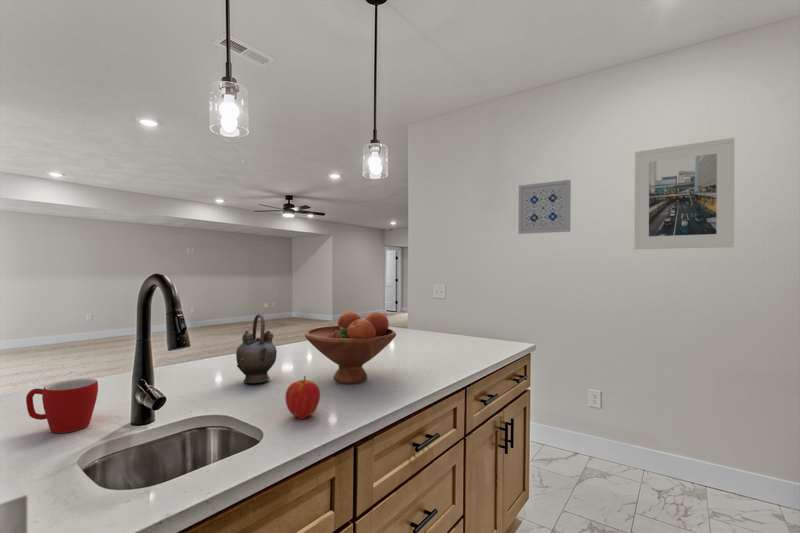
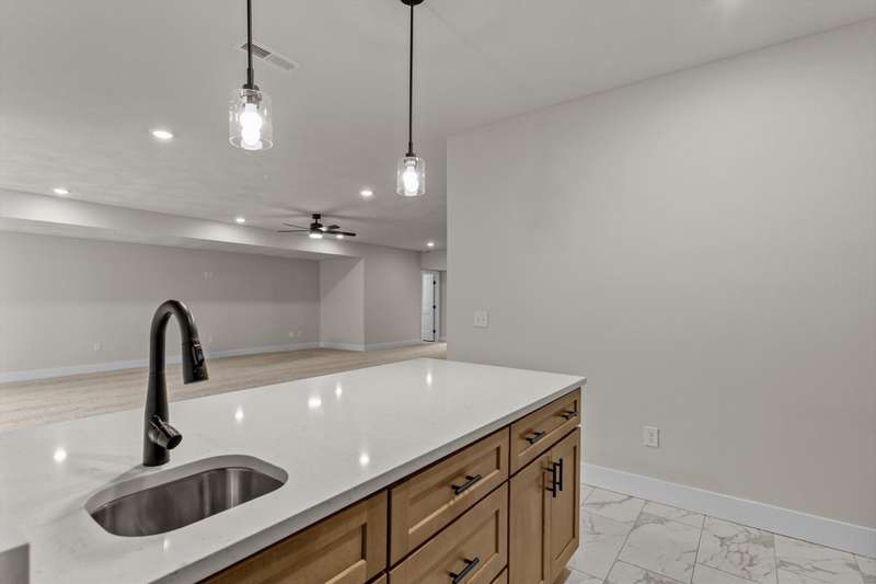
- apple (302, 396)
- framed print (681, 196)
- teapot (258, 348)
- wall art (543, 207)
- fruit bowl (350, 346)
- mug (61, 406)
